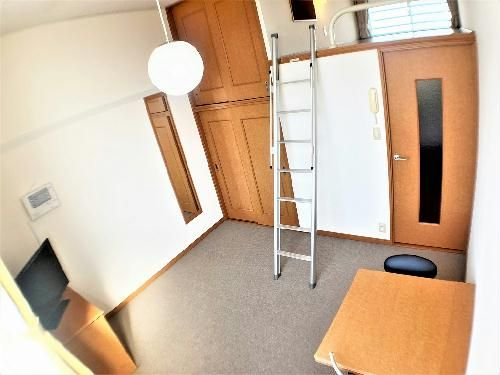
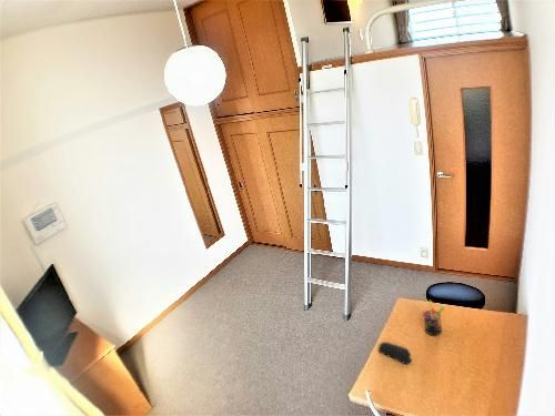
+ stapler (393, 349)
+ pen holder (434, 317)
